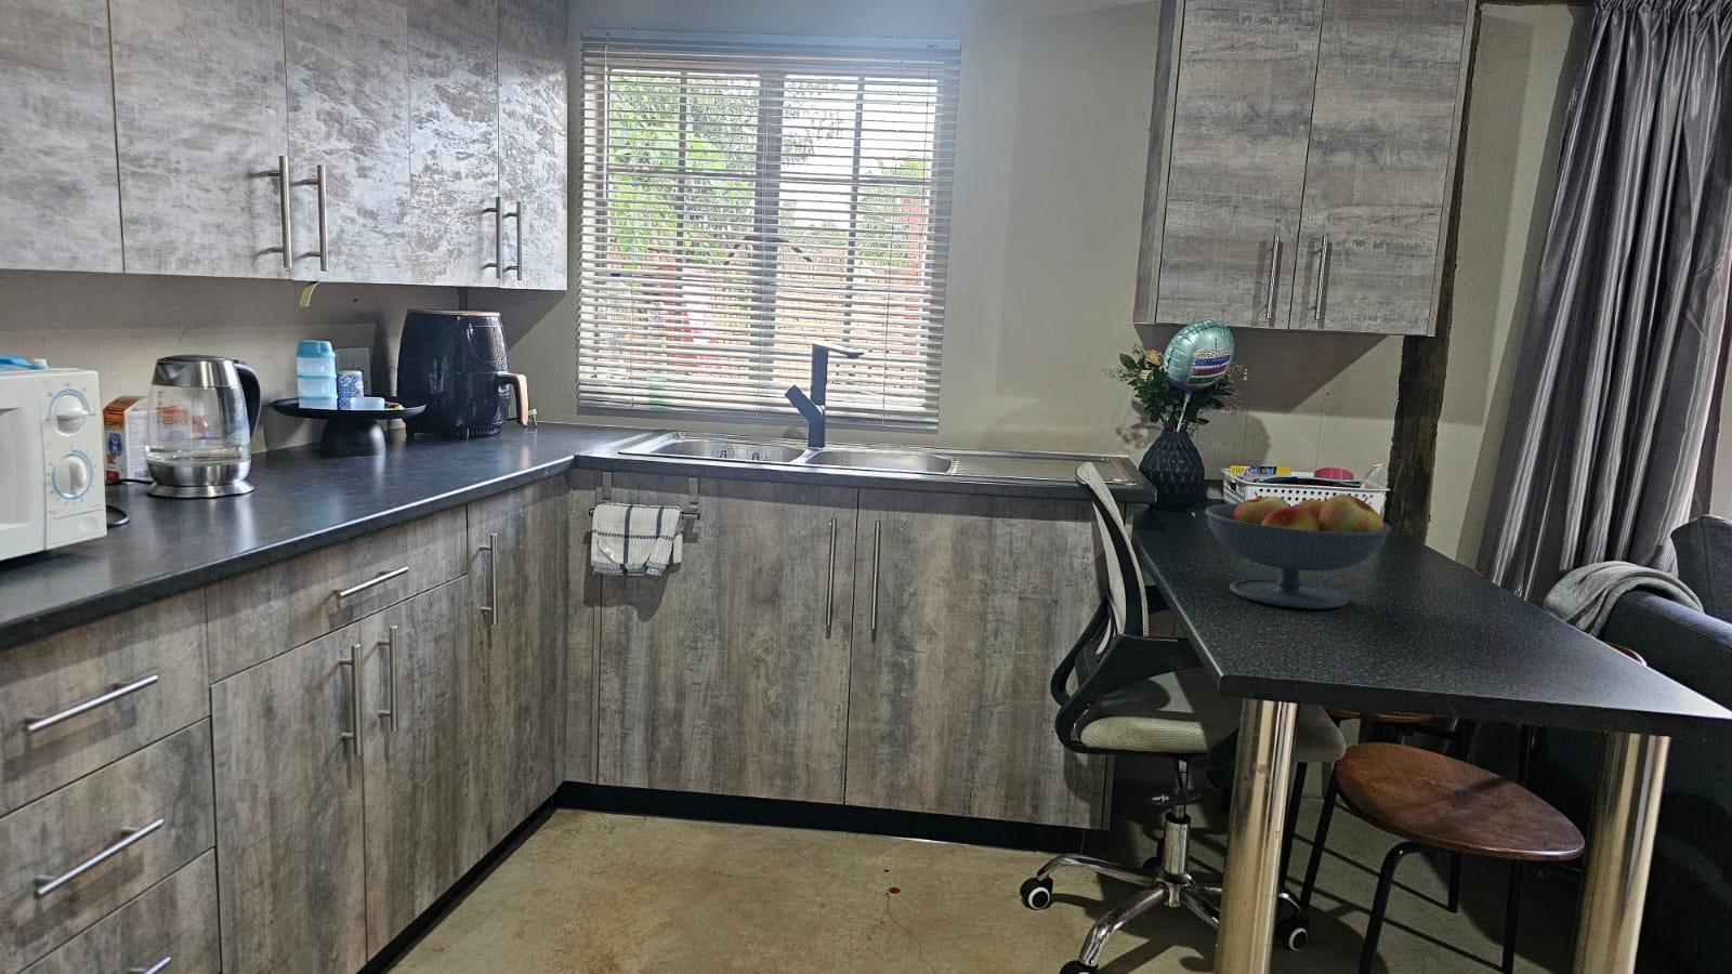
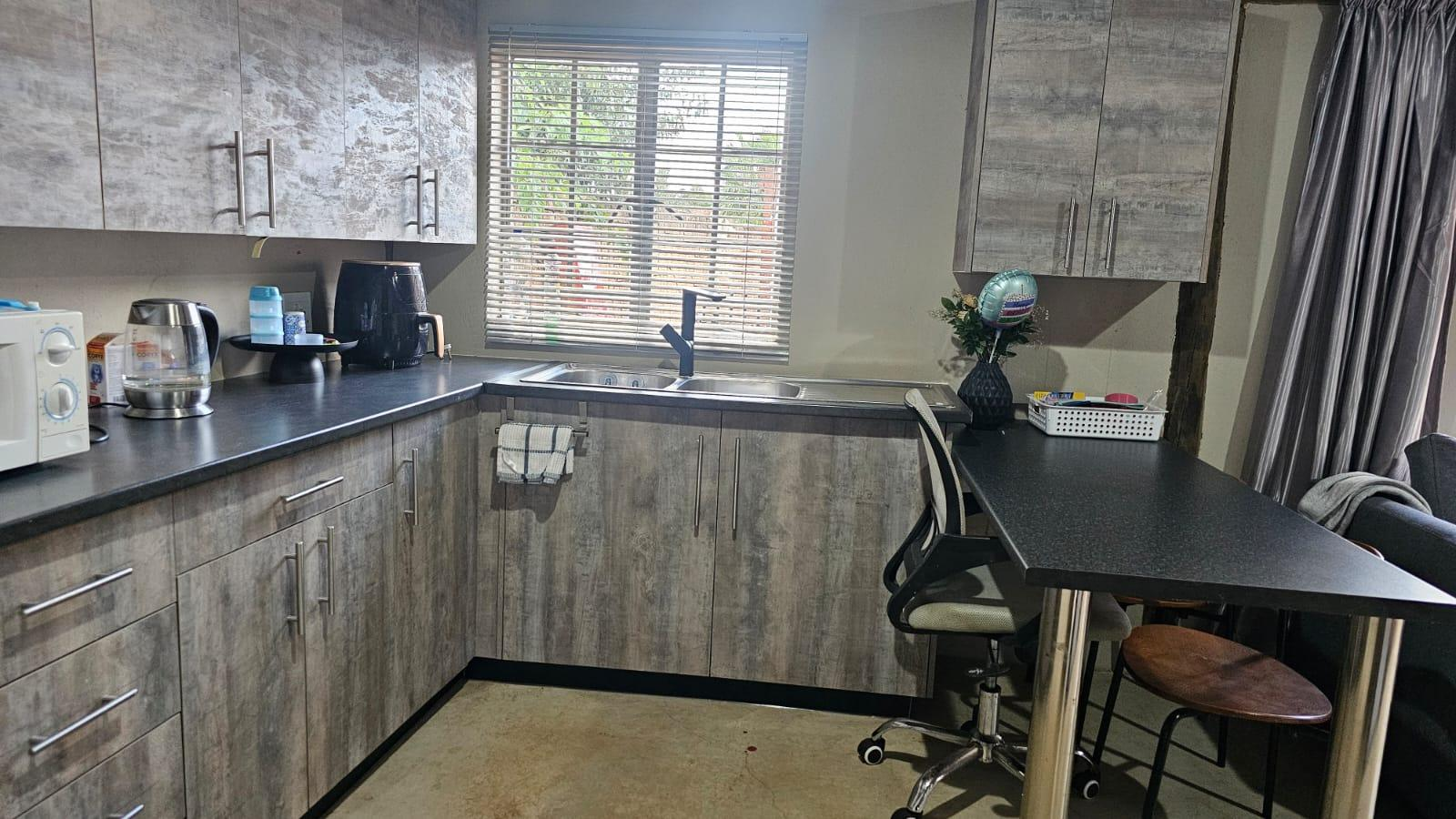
- fruit bowl (1293, 542)
